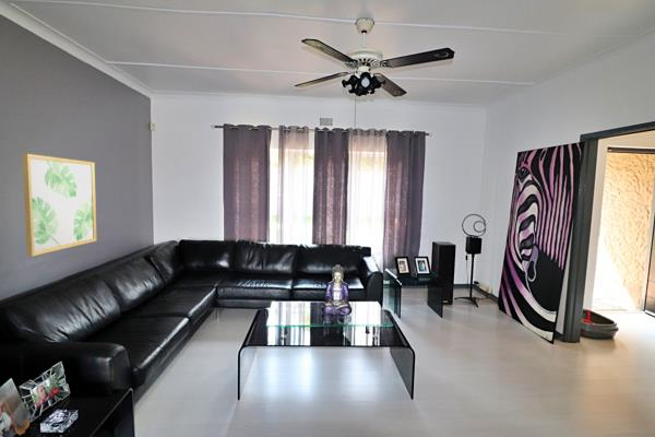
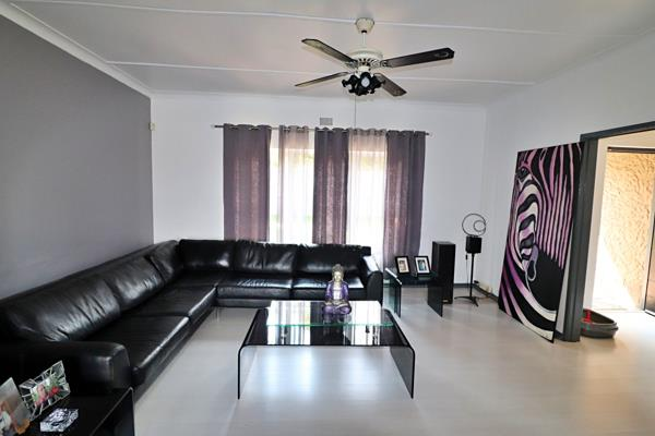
- wall art (64, 203)
